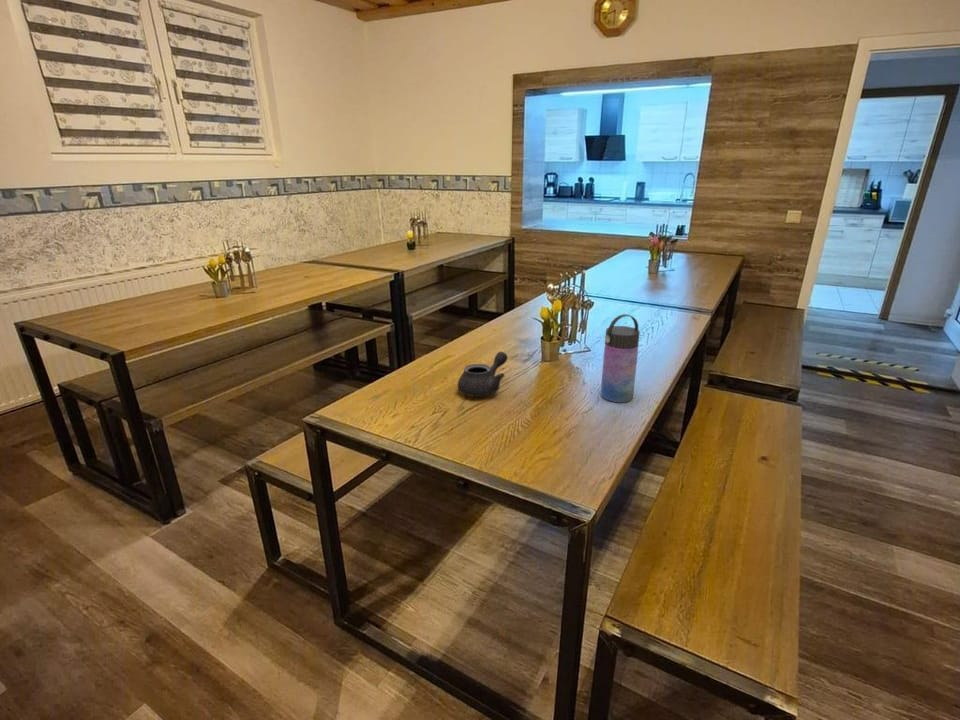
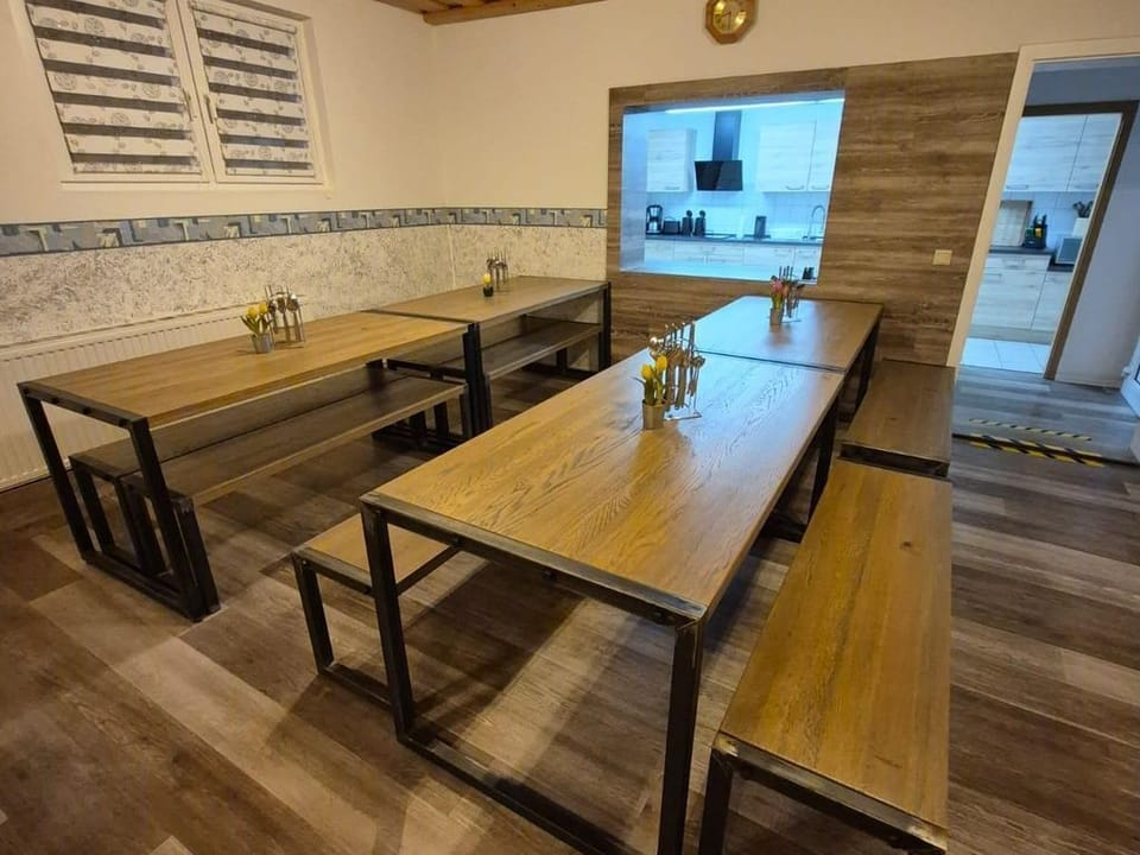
- teapot (487, 373)
- water bottle (620, 356)
